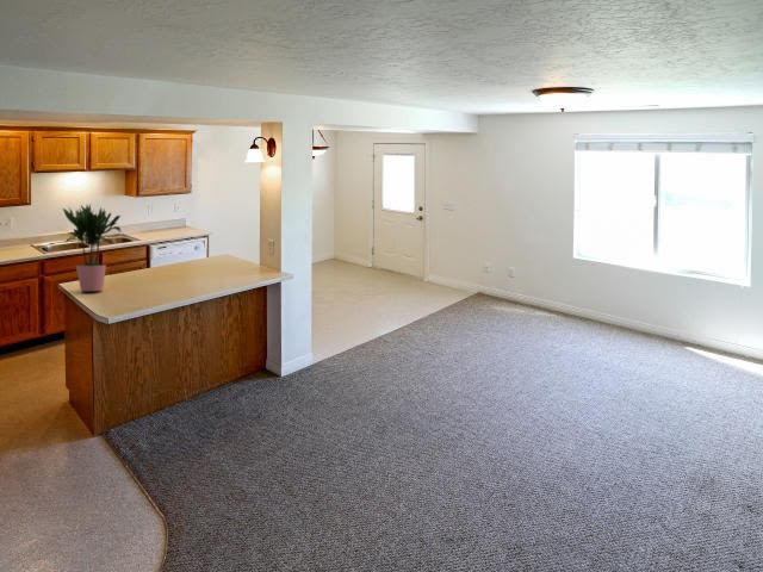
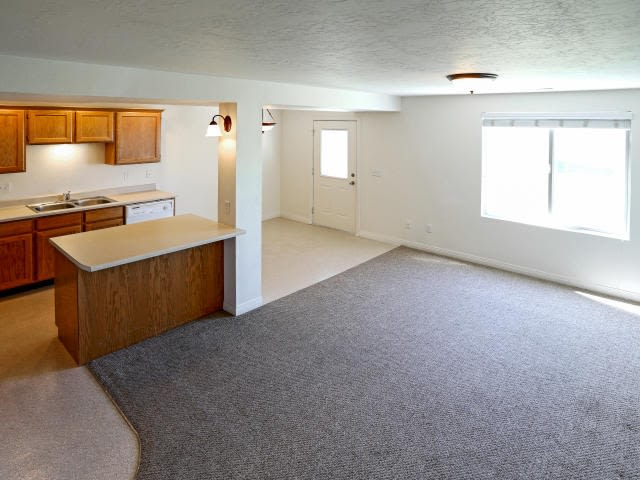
- potted plant (98, 247)
